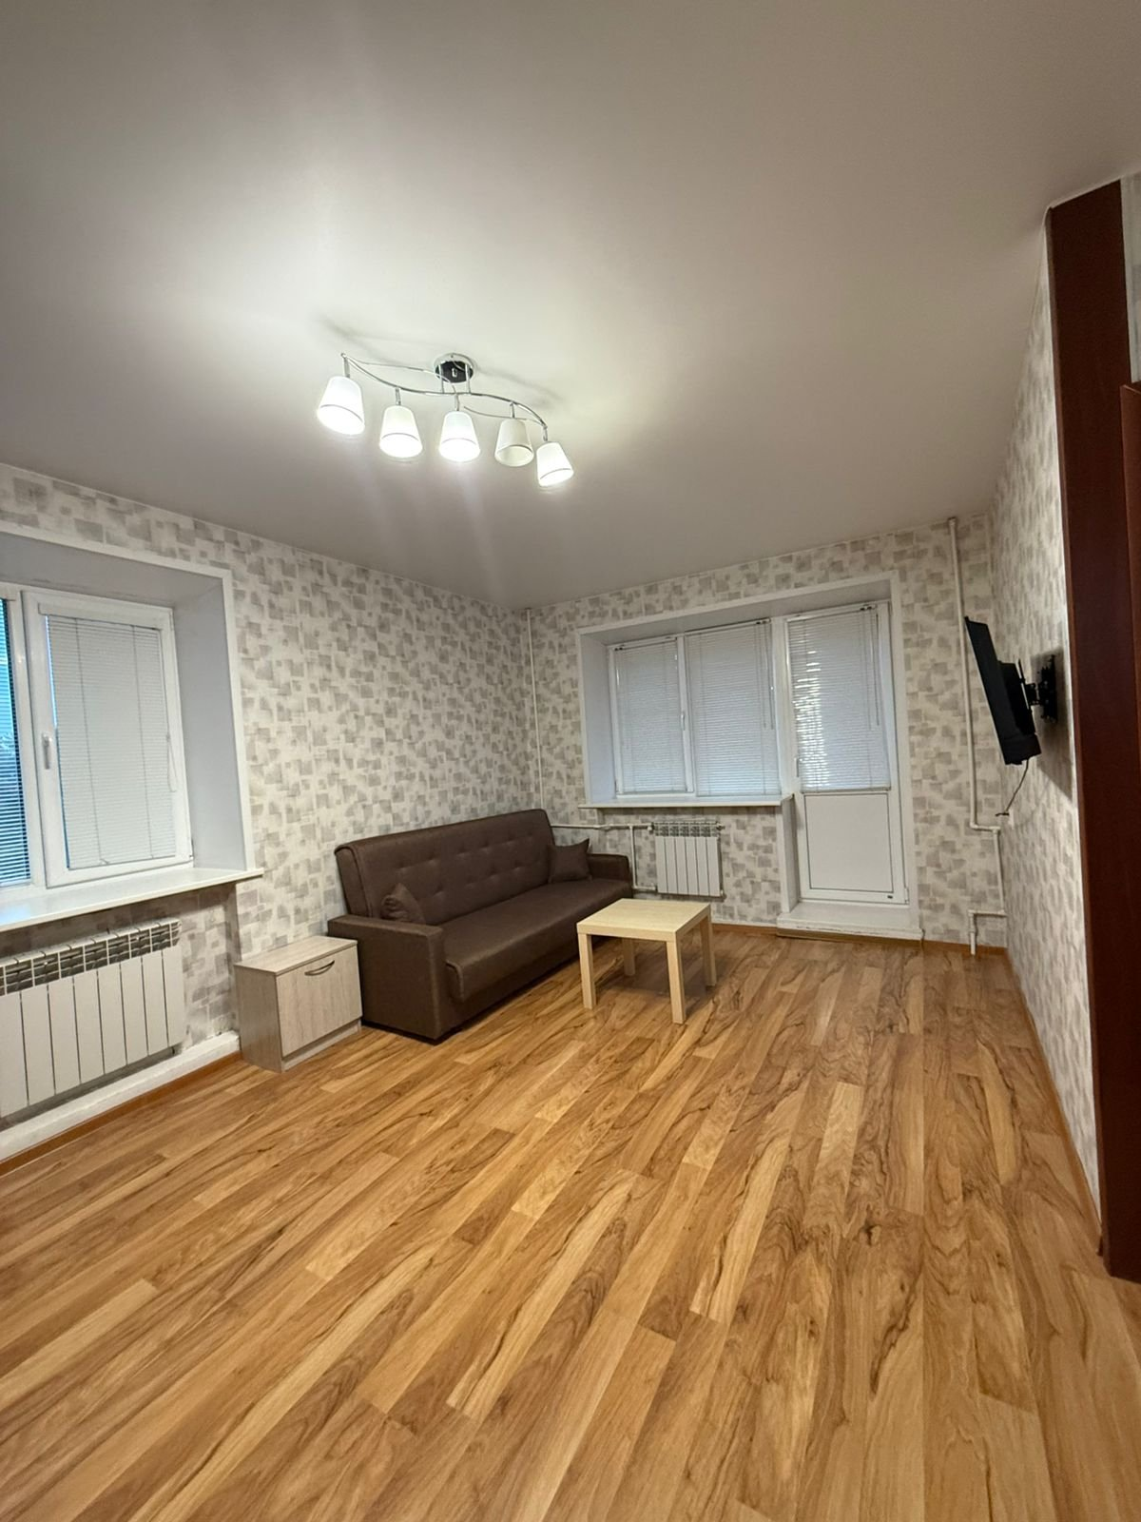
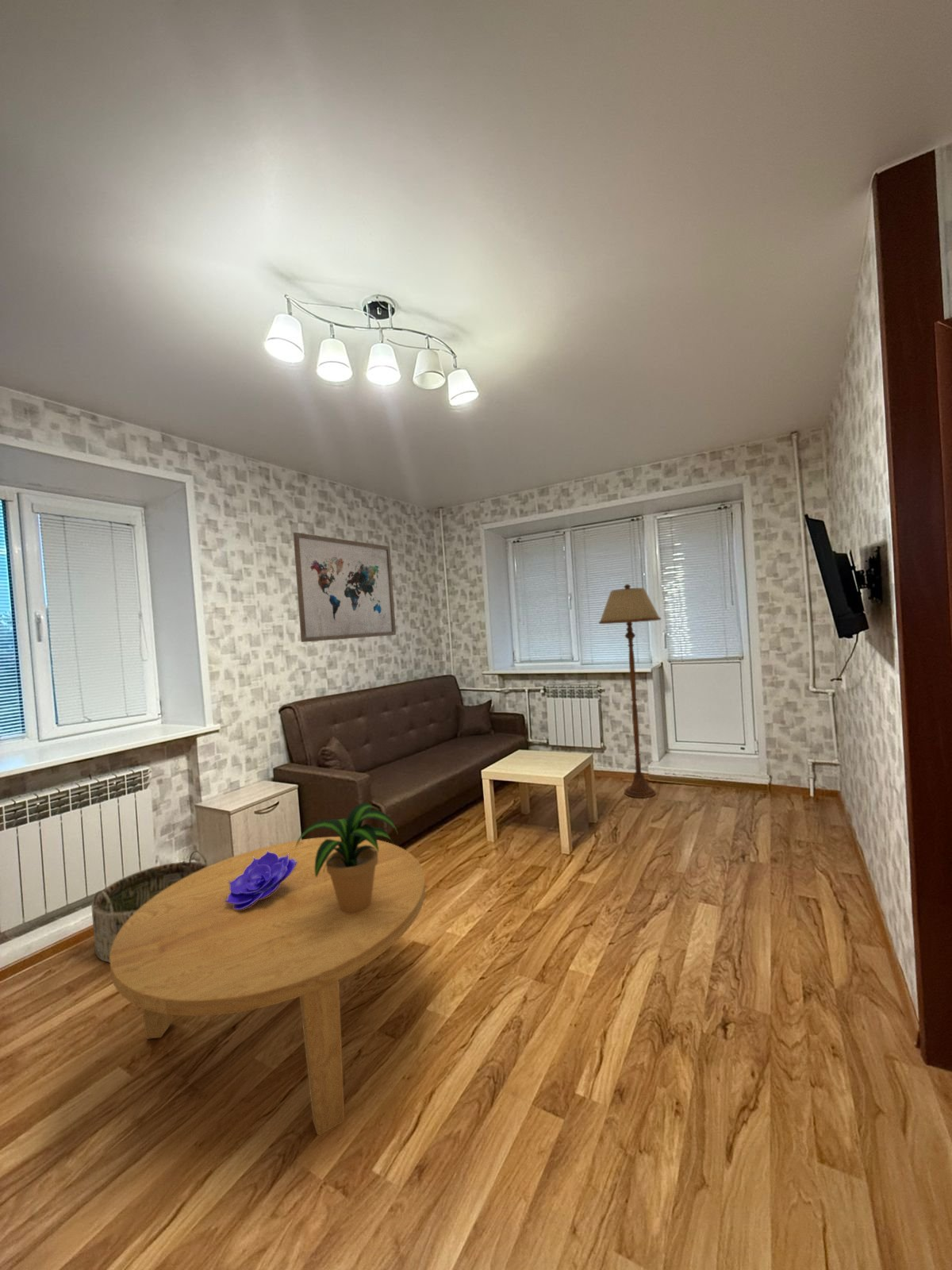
+ potted plant (353, 858)
+ decorative bowl (258, 877)
+ basket (154, 896)
+ coffee table (287, 957)
+ wall art (350, 589)
+ floor lamp (633, 689)
